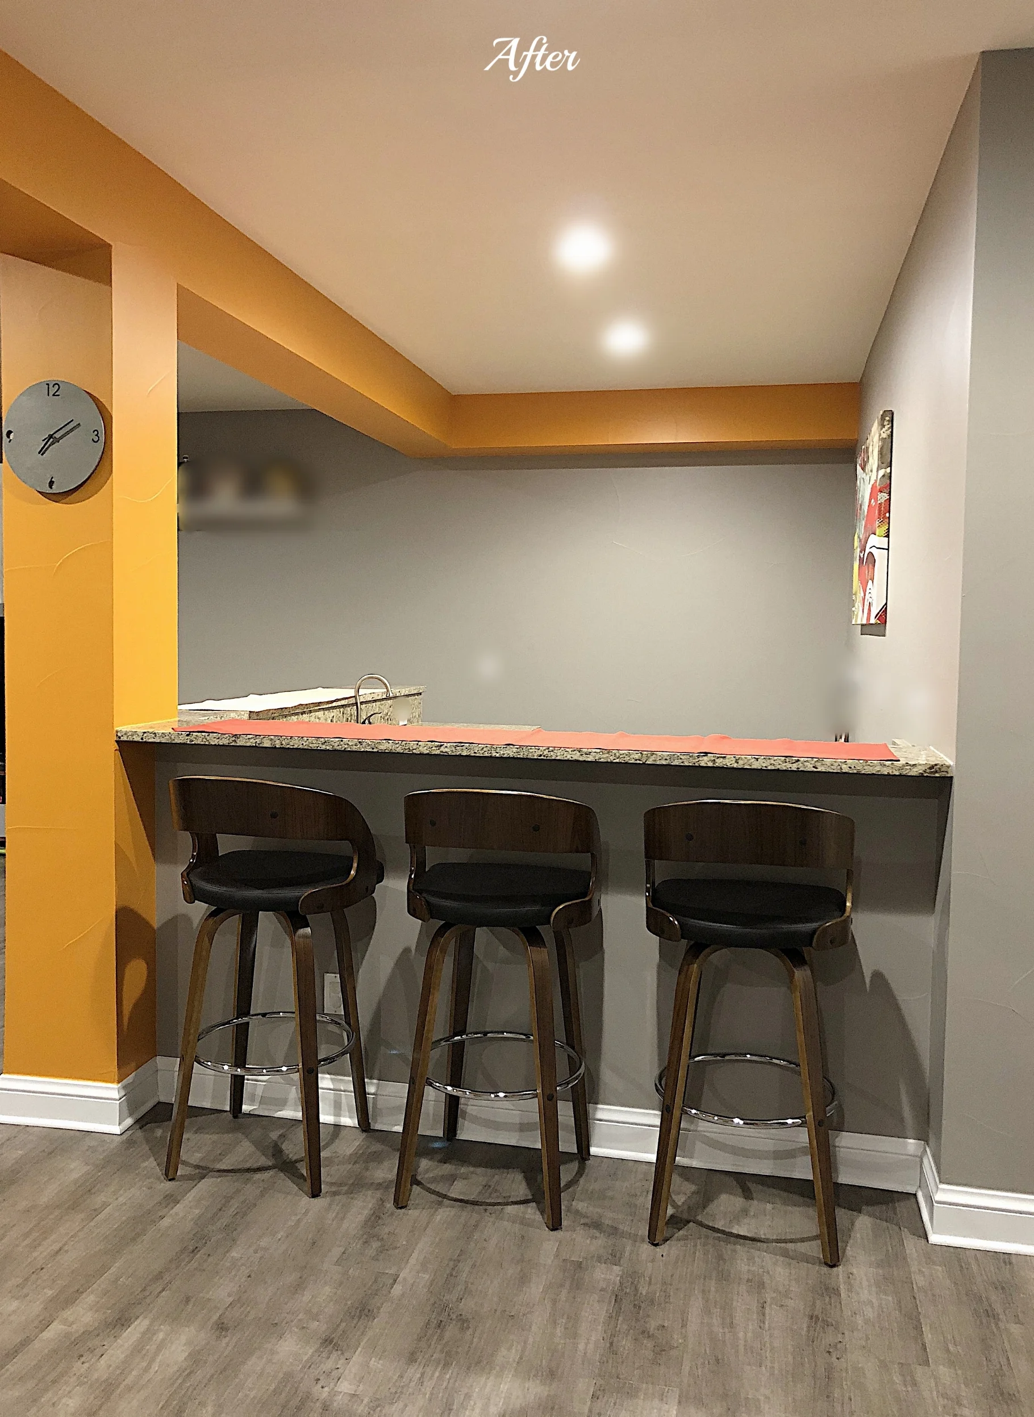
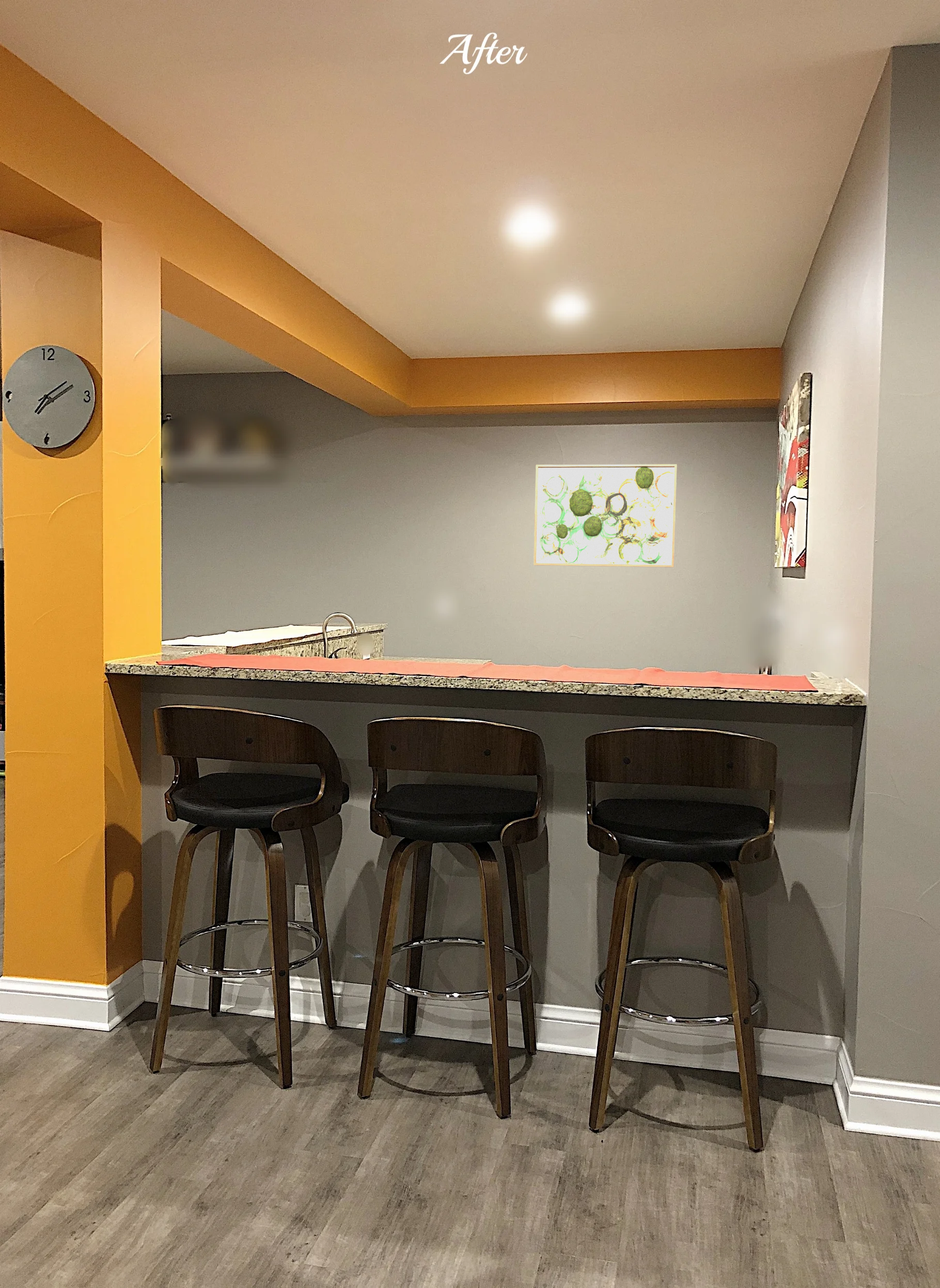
+ wall art (604, 515)
